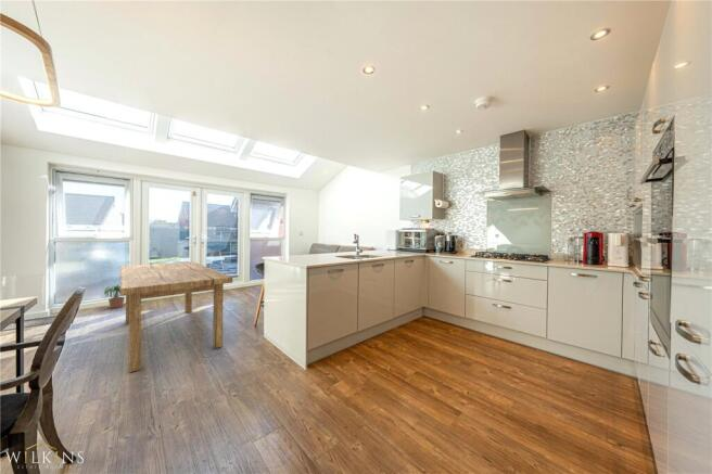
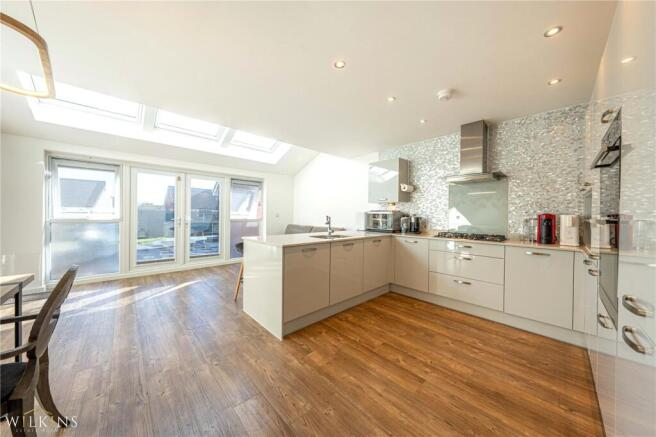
- potted plant (117, 295)
- dining table (168, 295)
